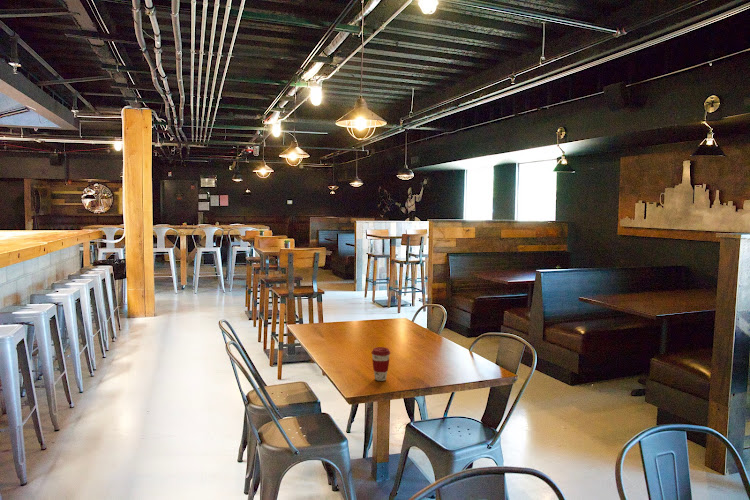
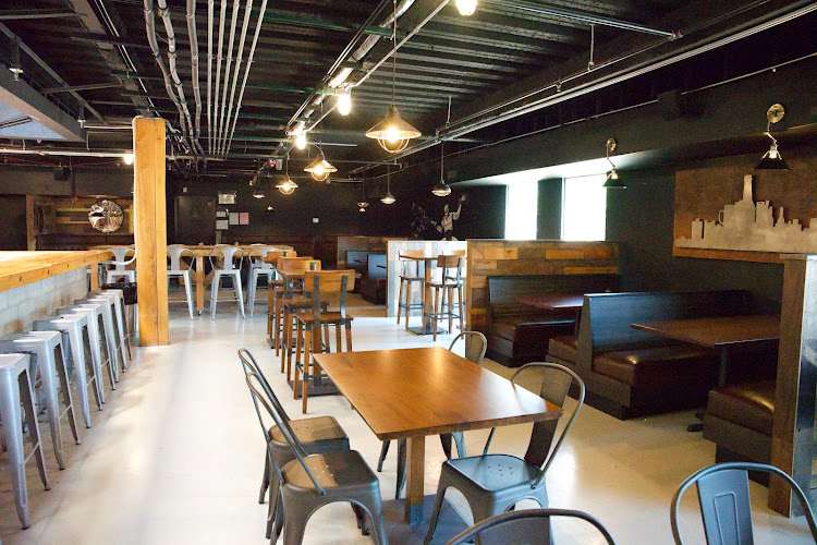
- coffee cup (380, 364)
